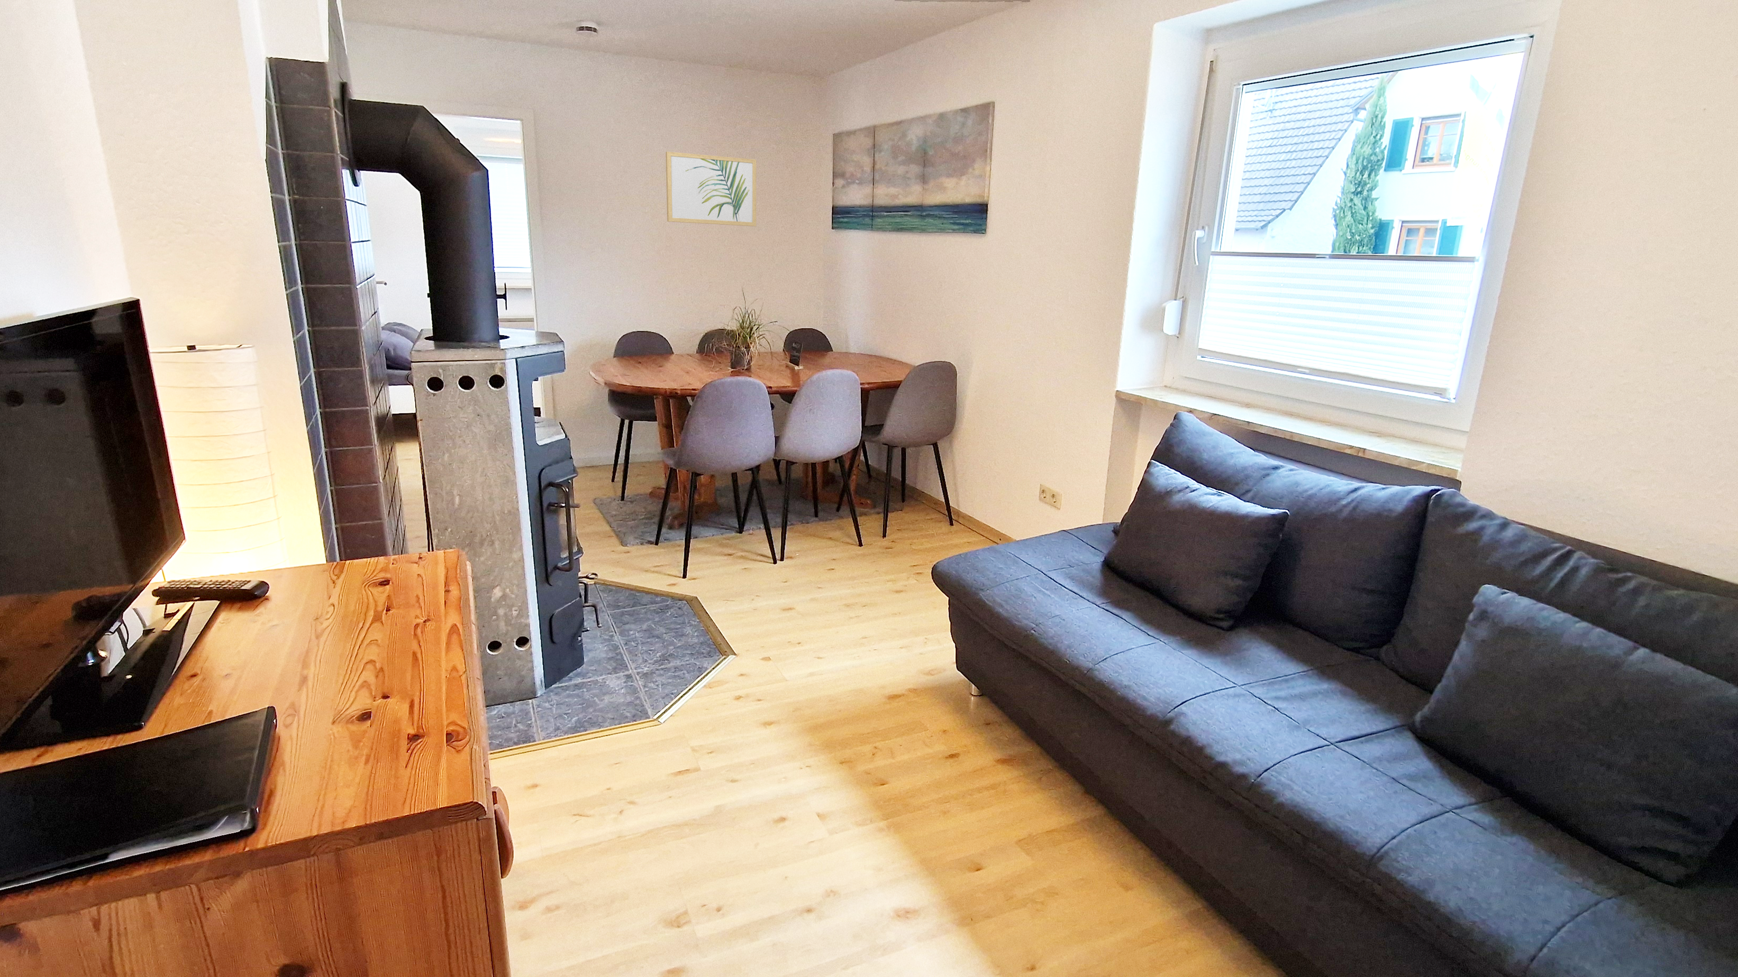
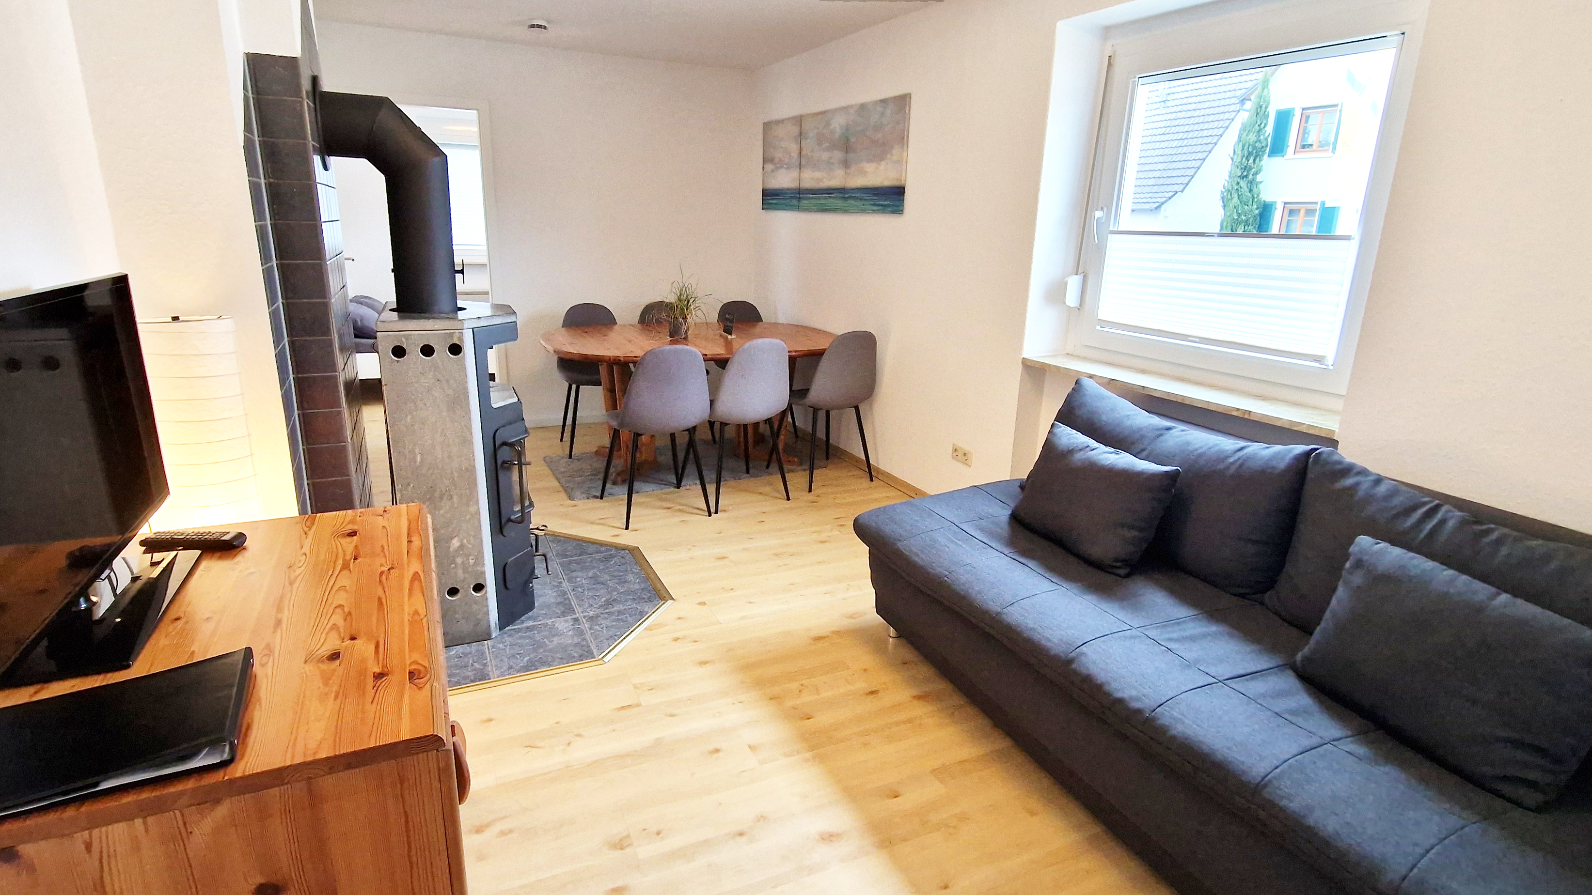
- wall art (713, 190)
